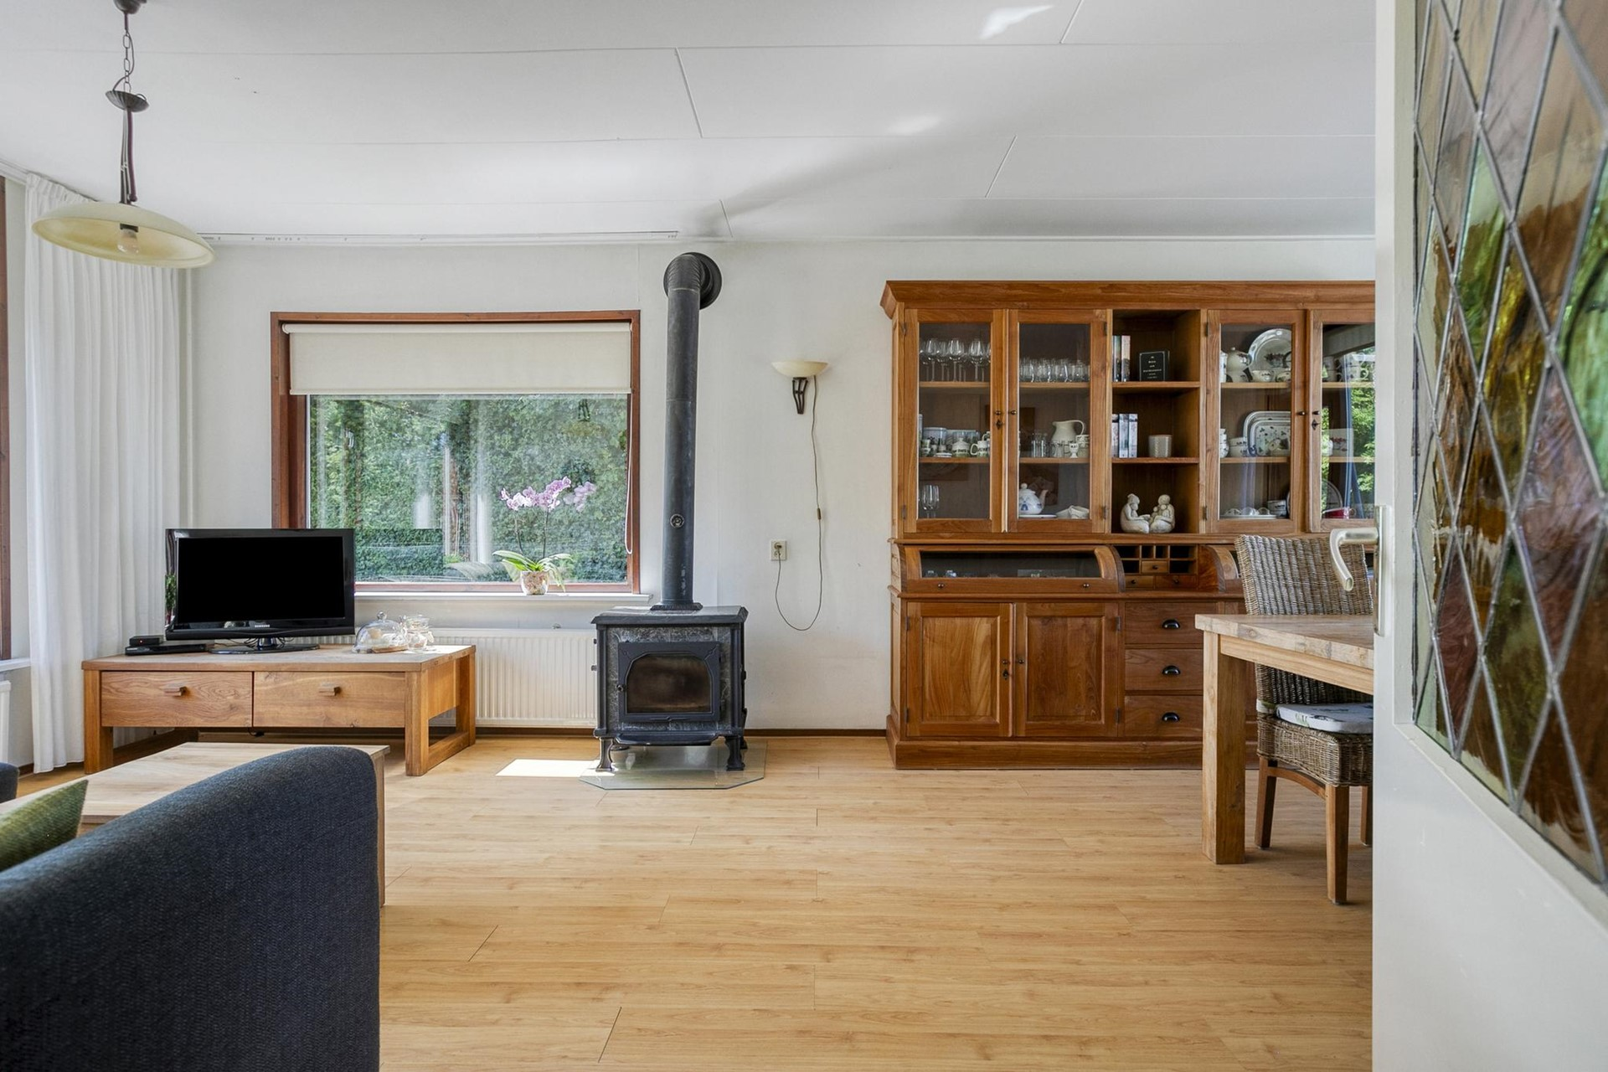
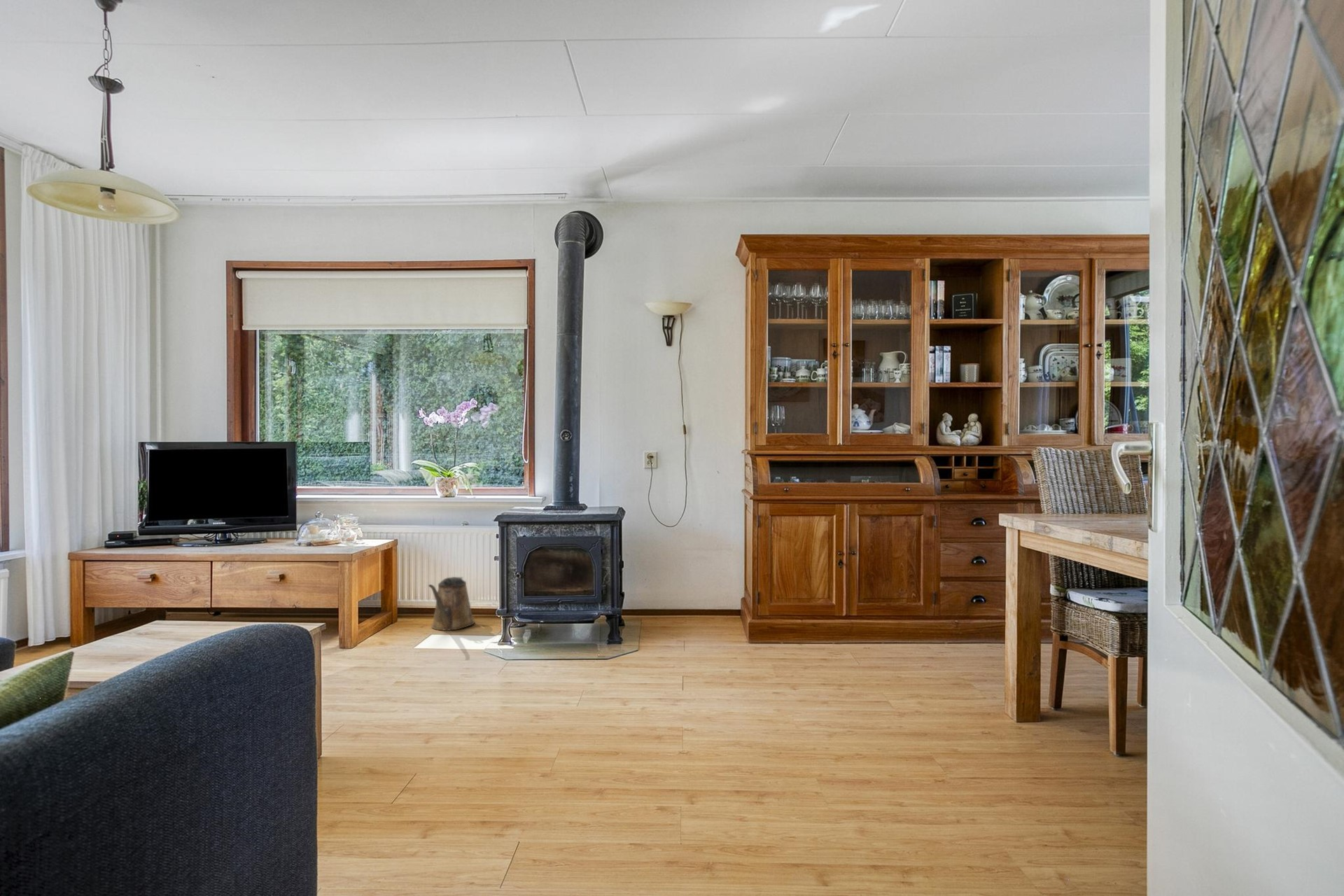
+ watering can (448, 601)
